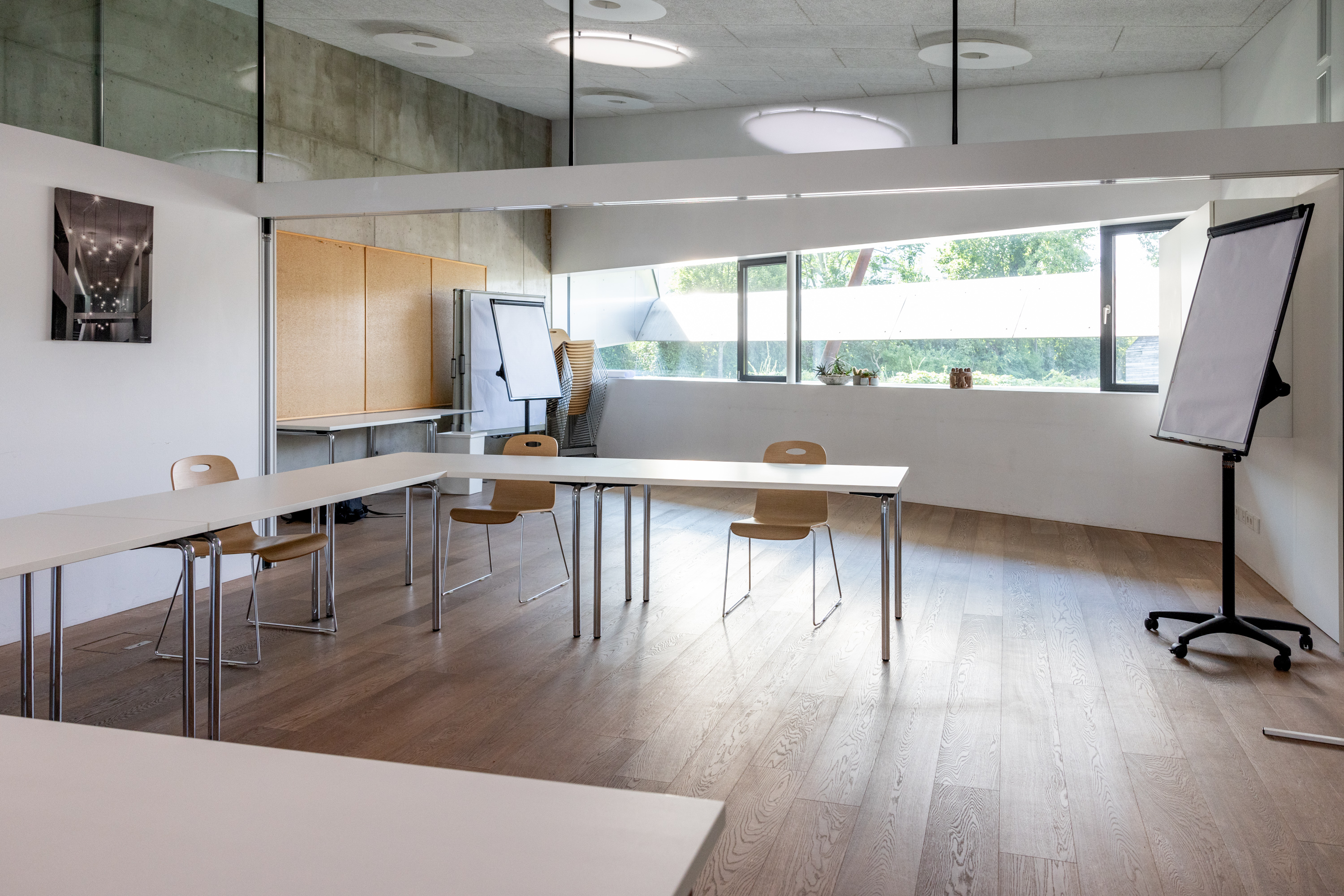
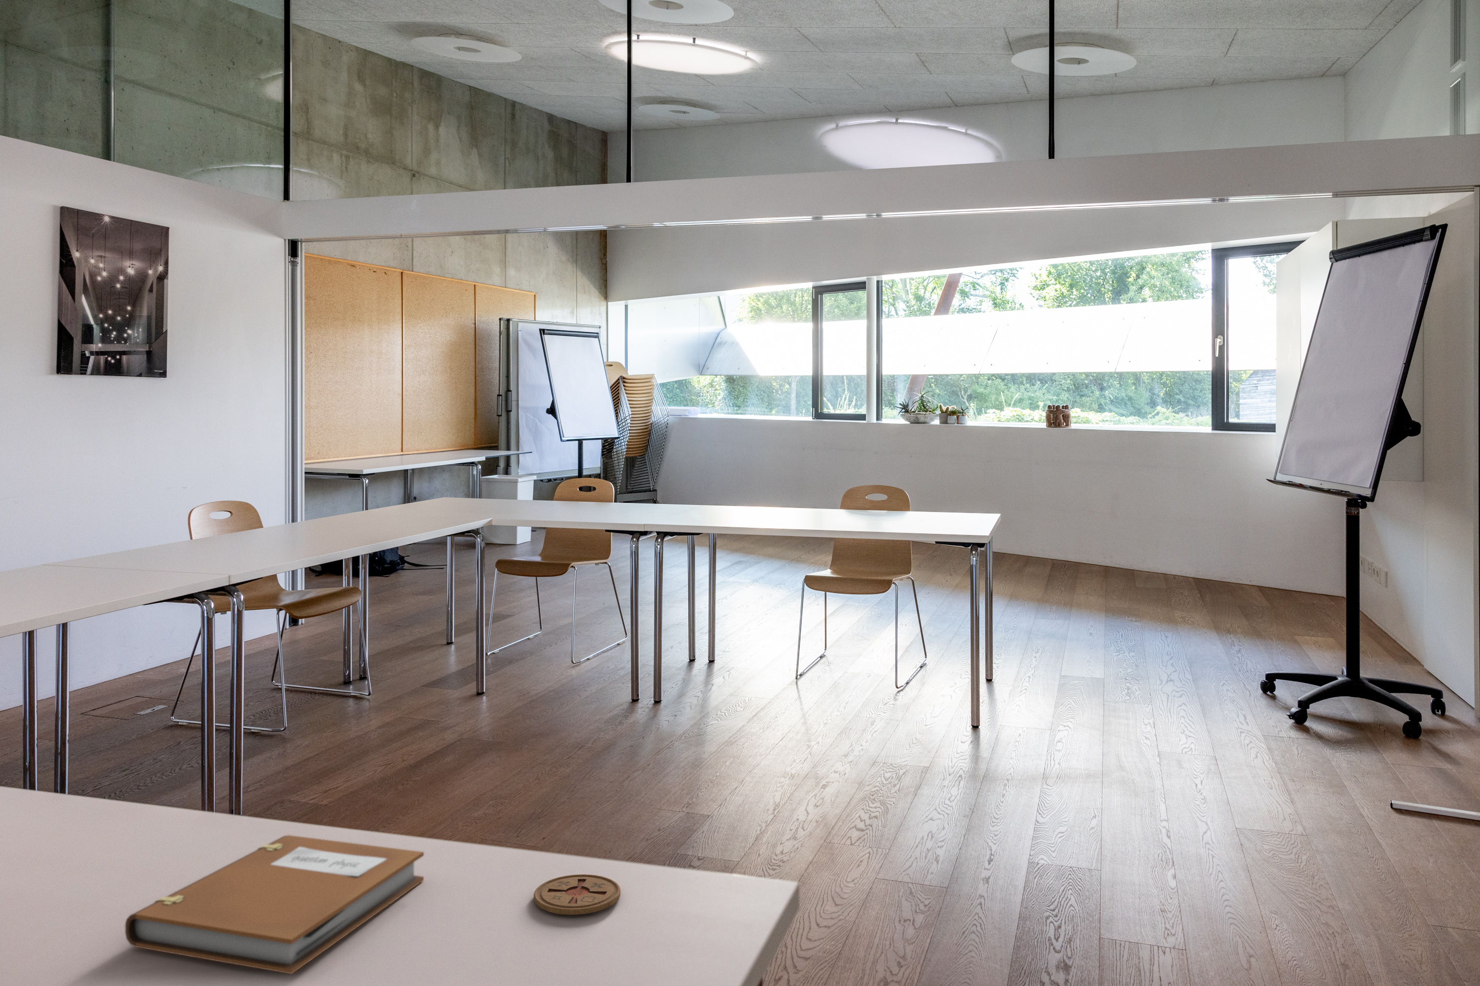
+ coaster (577, 894)
+ notebook (289, 892)
